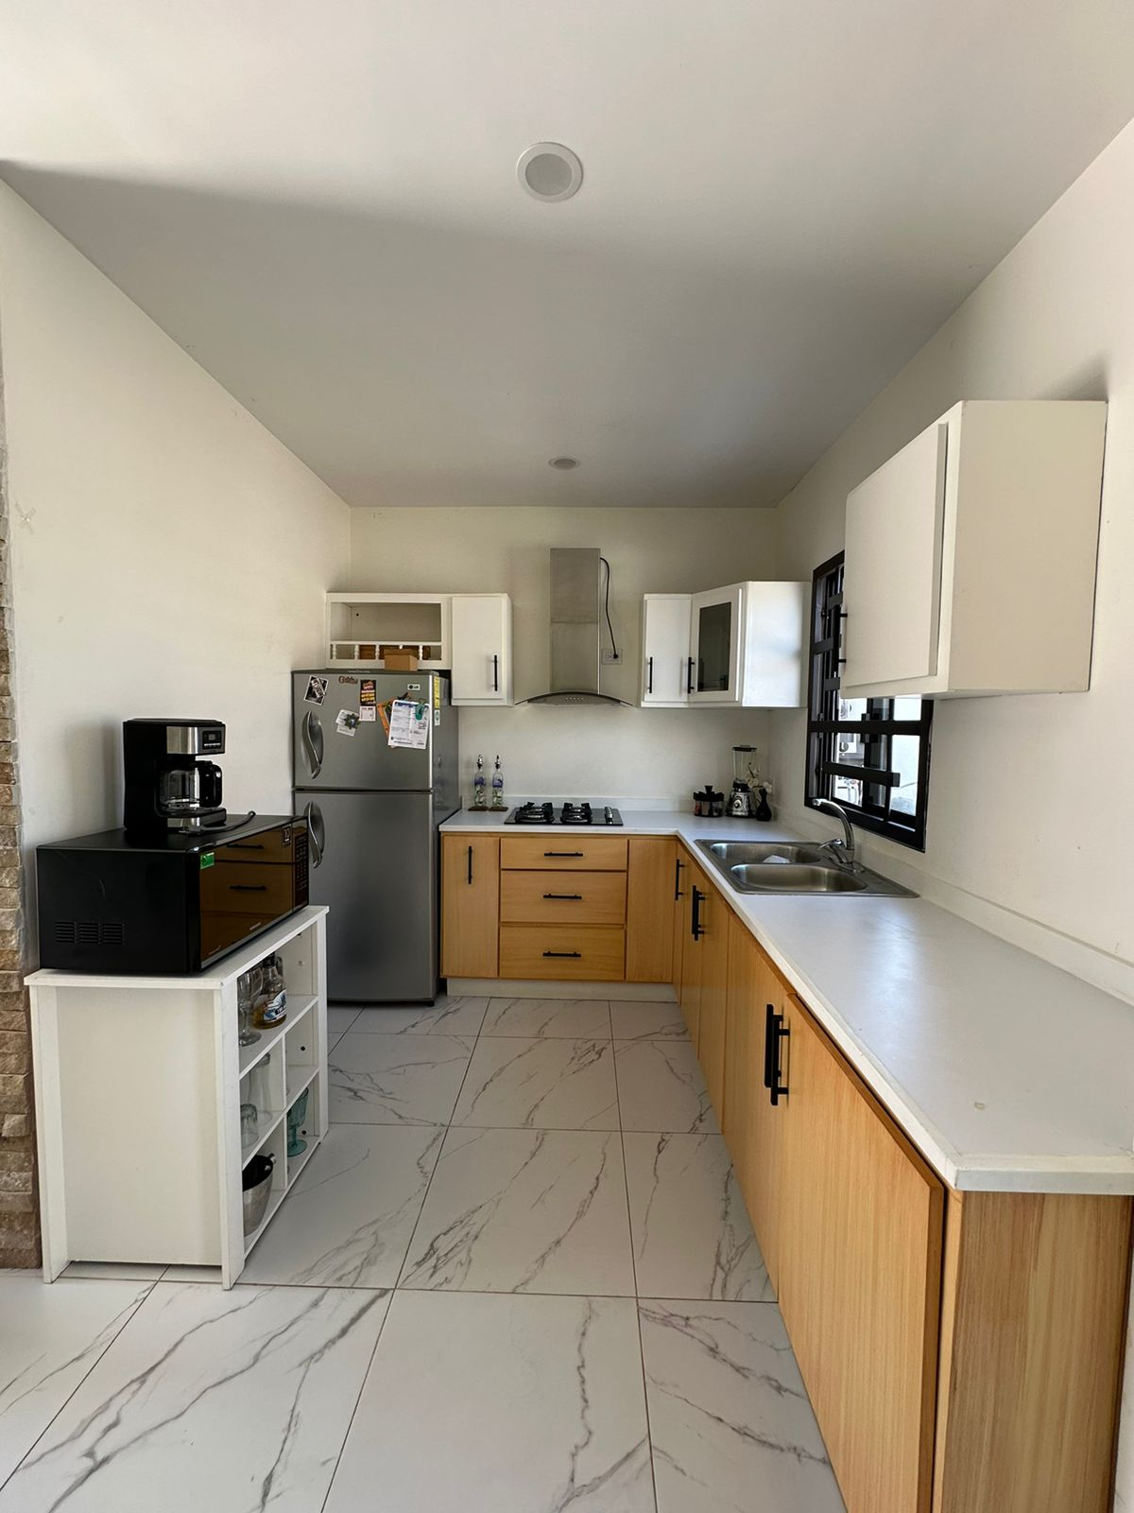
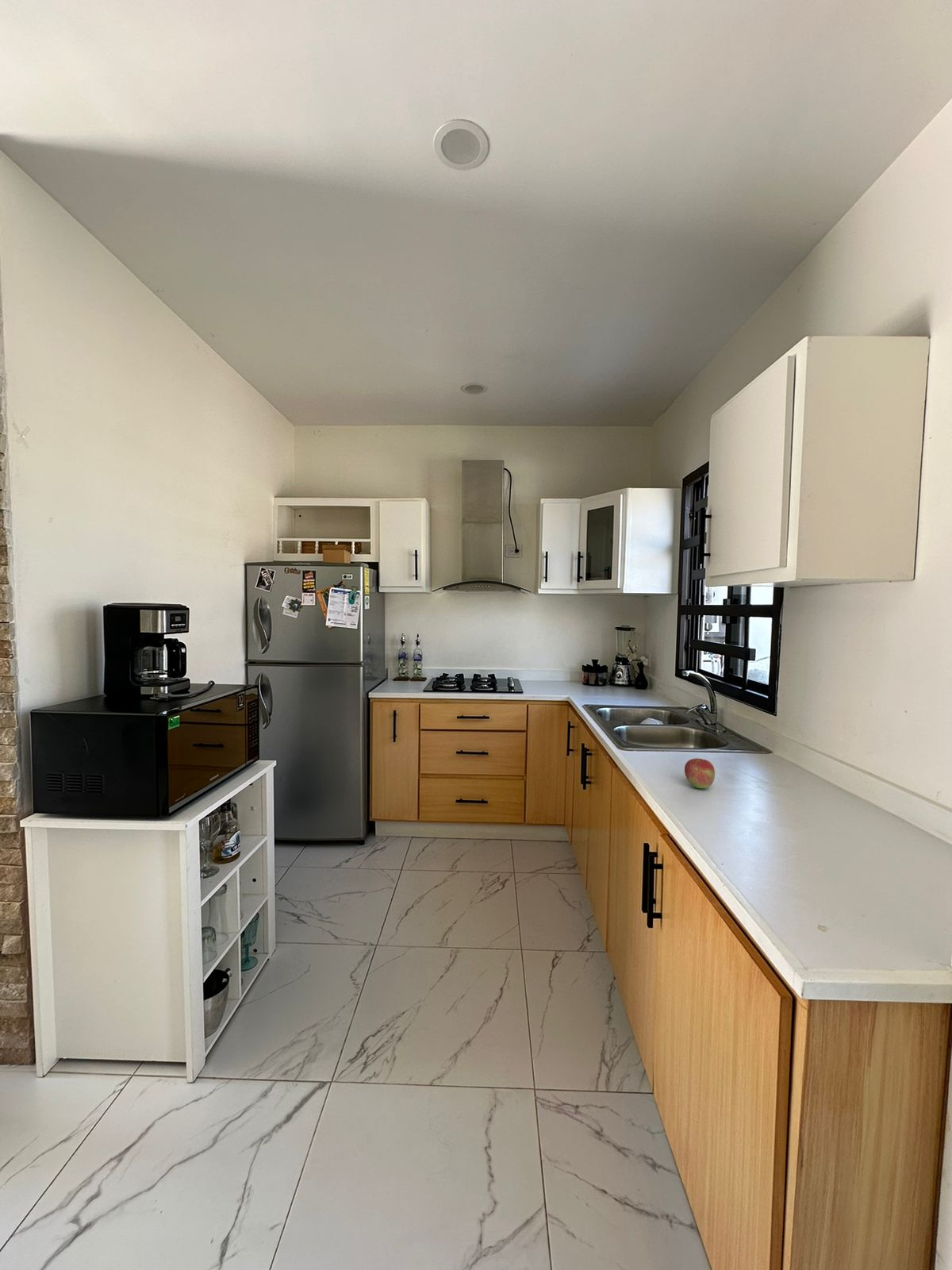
+ fruit (700, 772)
